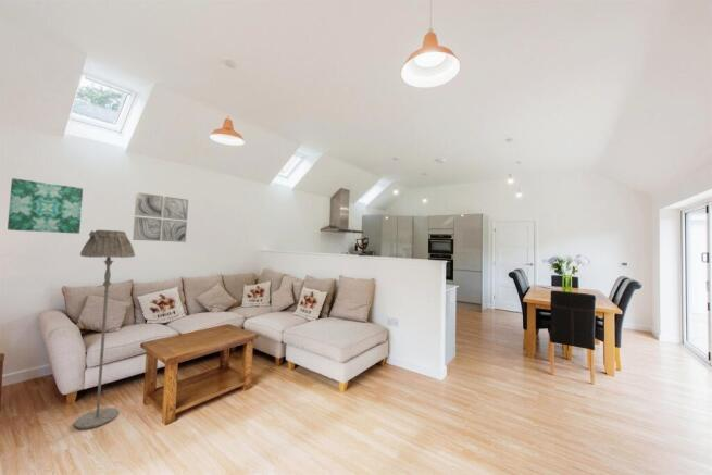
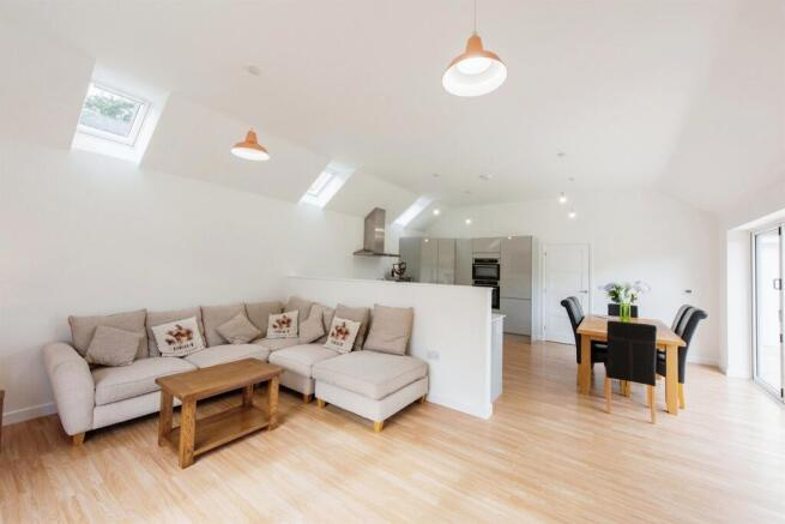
- floor lamp (103, 323)
- wall art (161, 217)
- wall art (47, 208)
